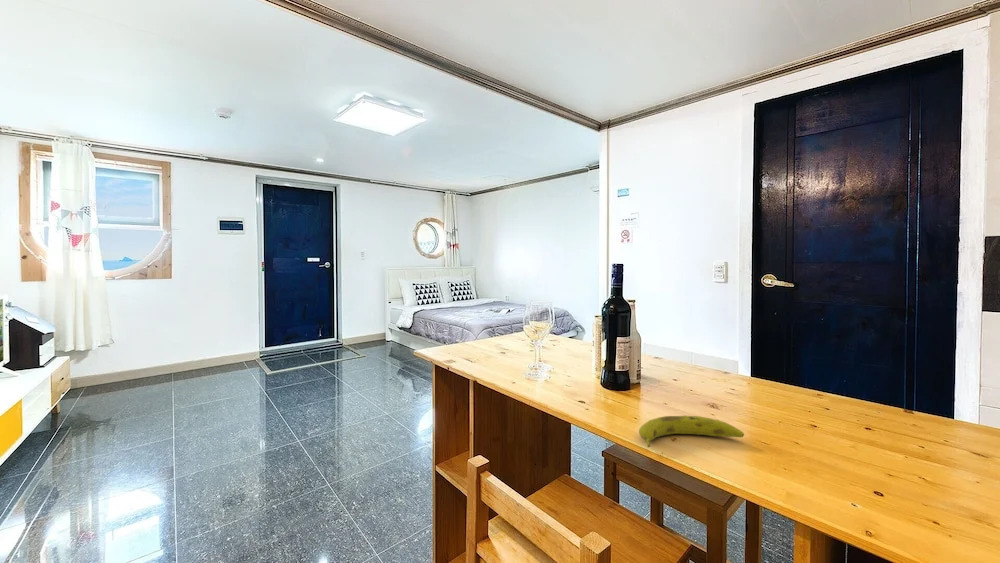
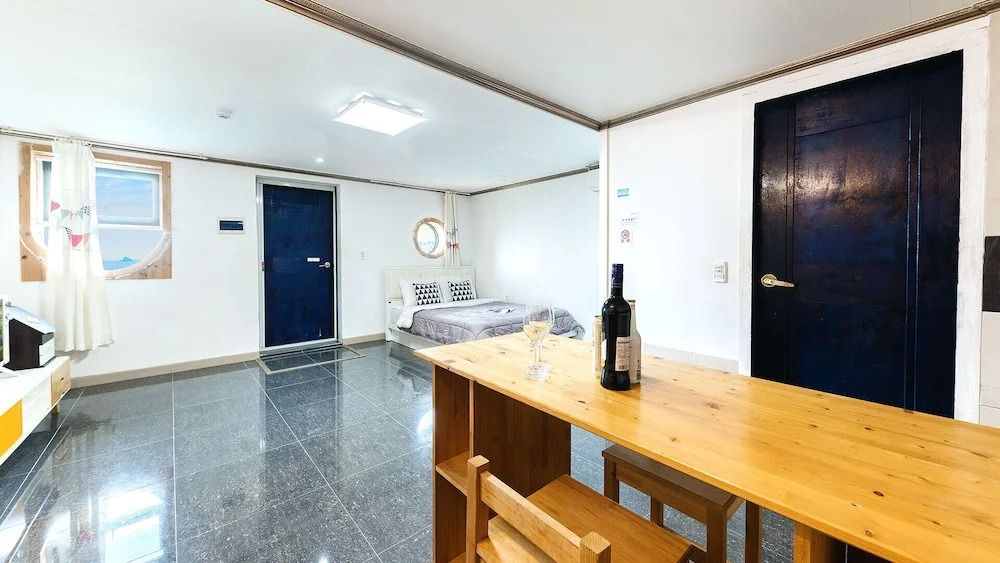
- fruit (689, 431)
